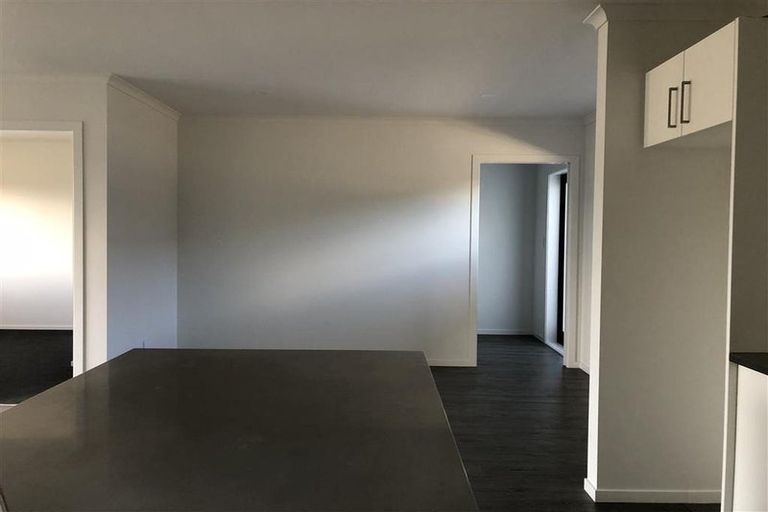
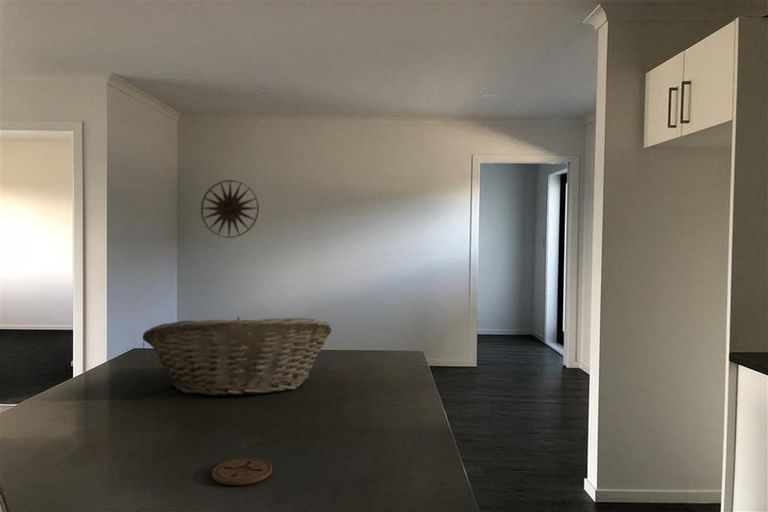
+ coaster (242, 471)
+ wall art (229, 208)
+ fruit basket (240, 348)
